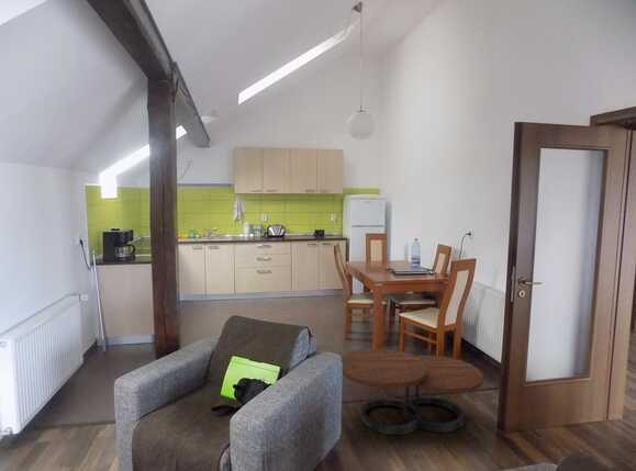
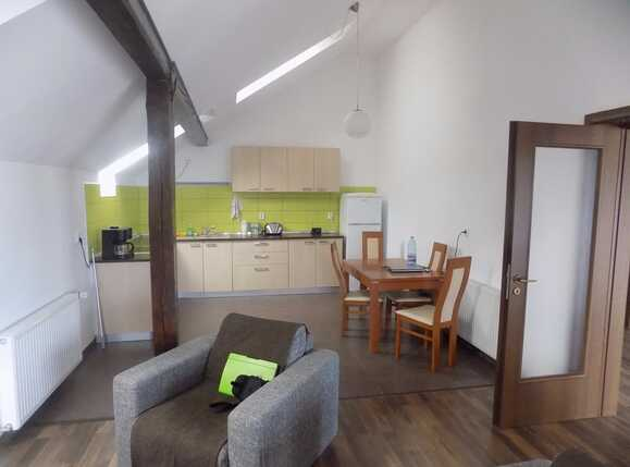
- coffee table (408, 390)
